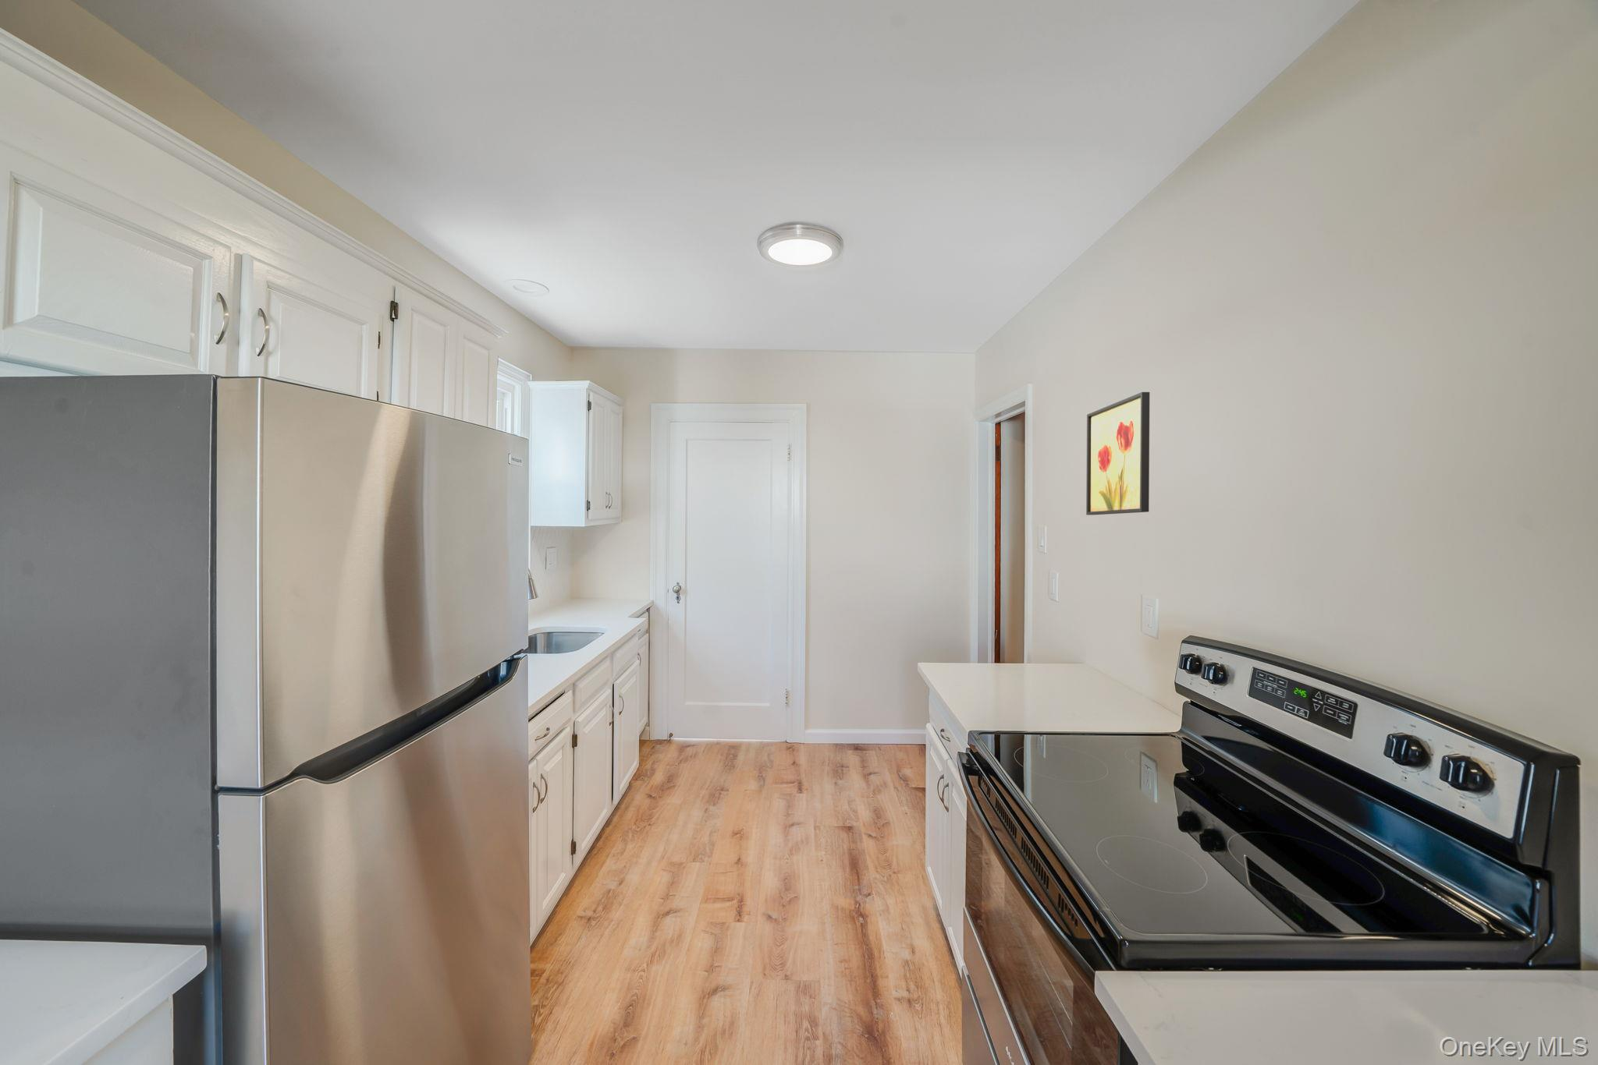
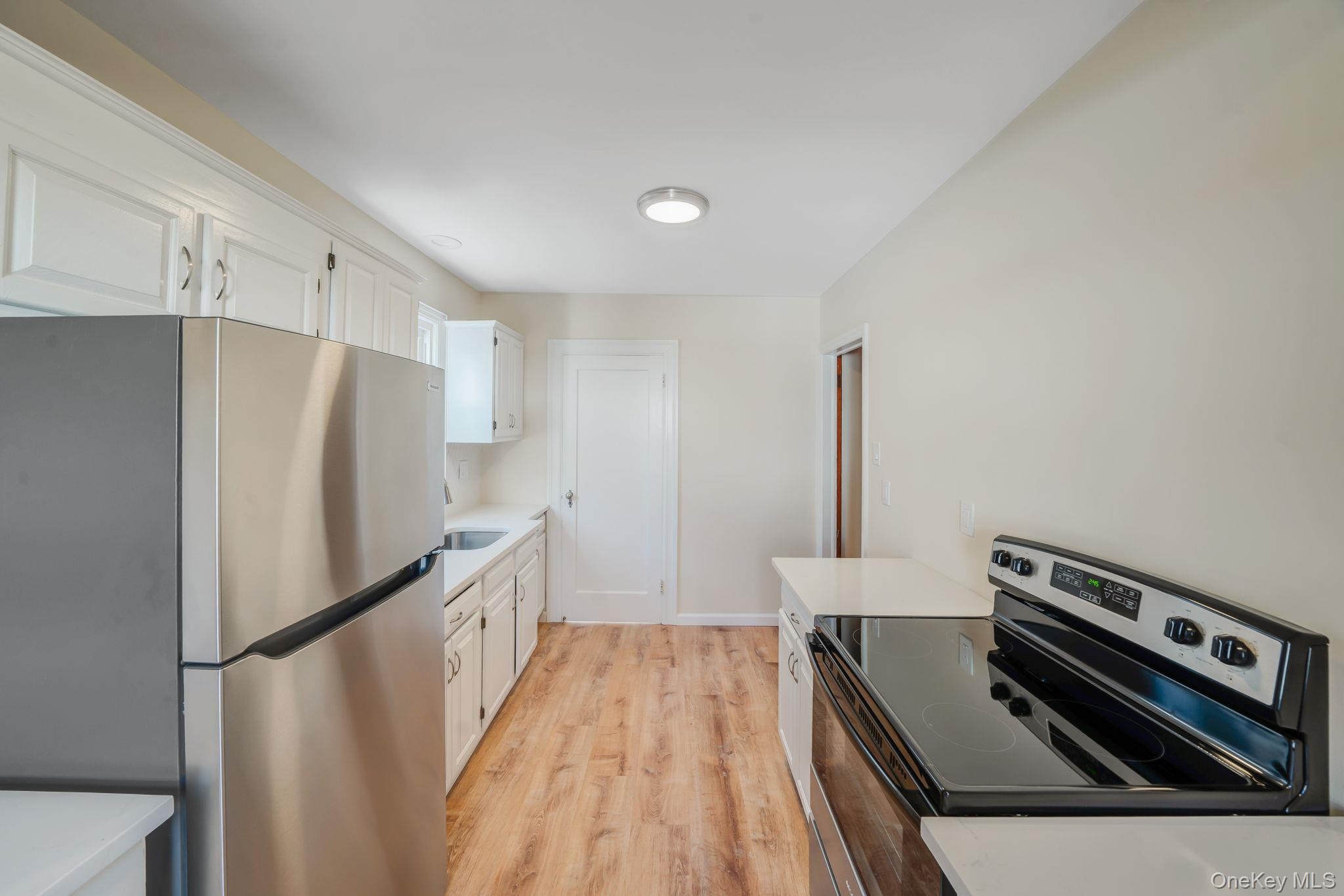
- wall art (1118, 459)
